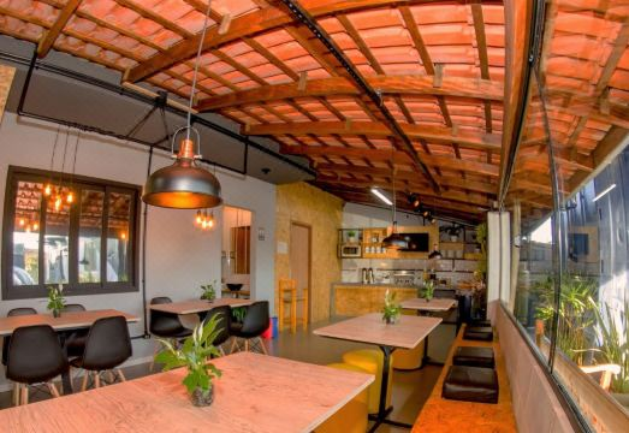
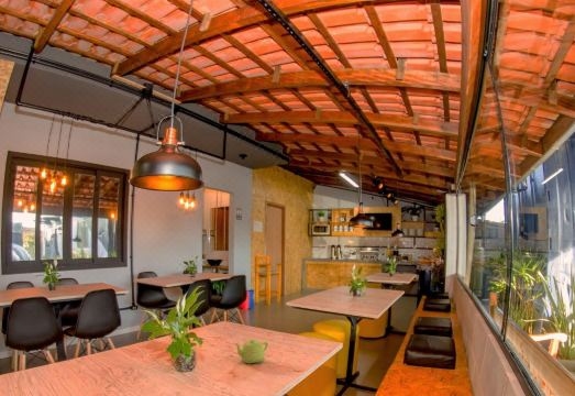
+ teapot (251, 350)
